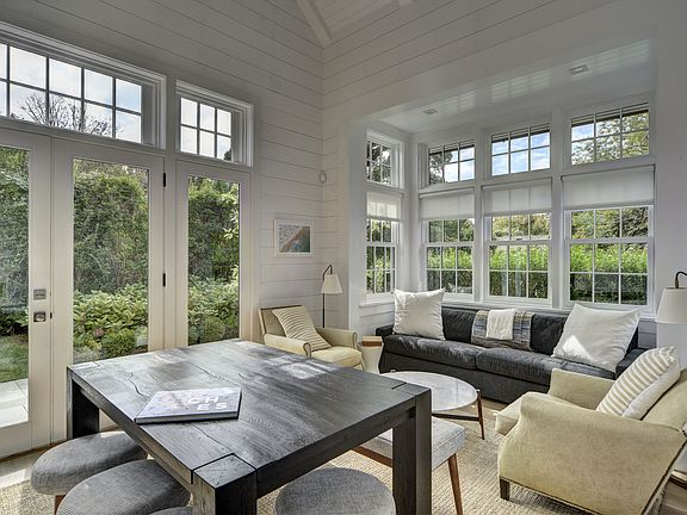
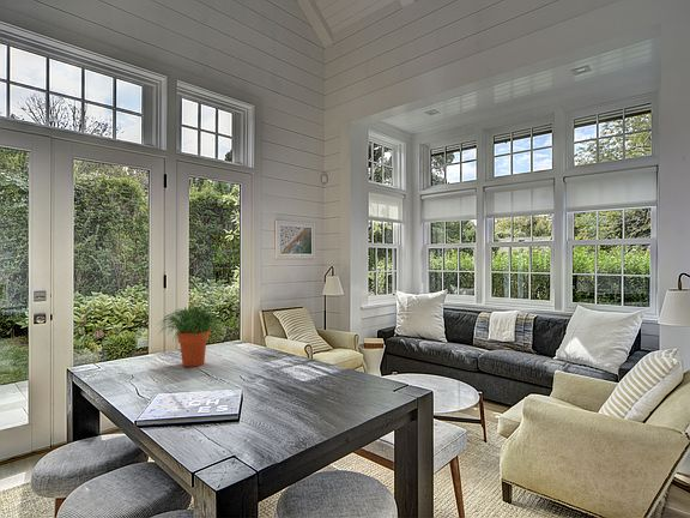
+ potted plant (194, 335)
